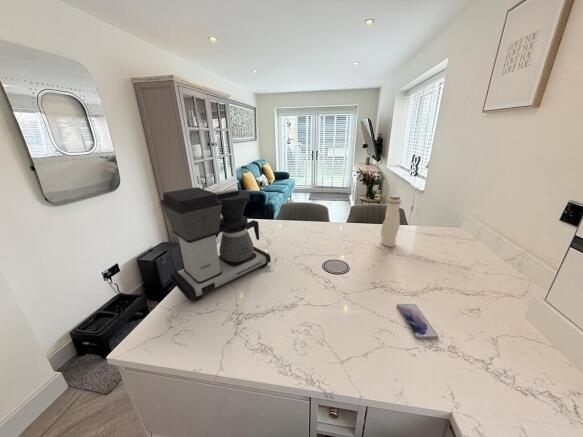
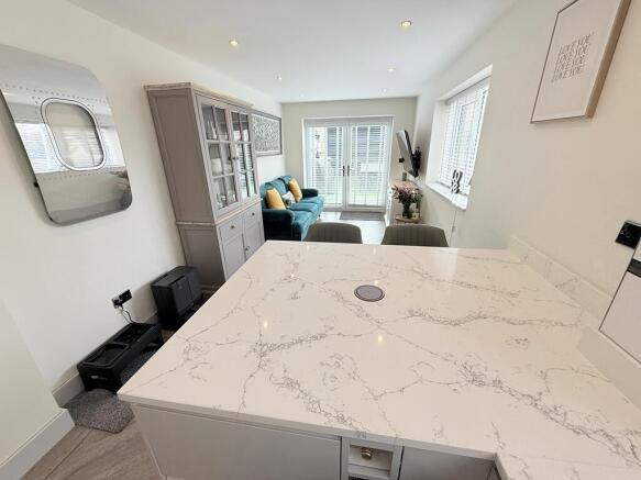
- water bottle (390, 220)
- smartphone (415, 320)
- coffee maker (220, 232)
